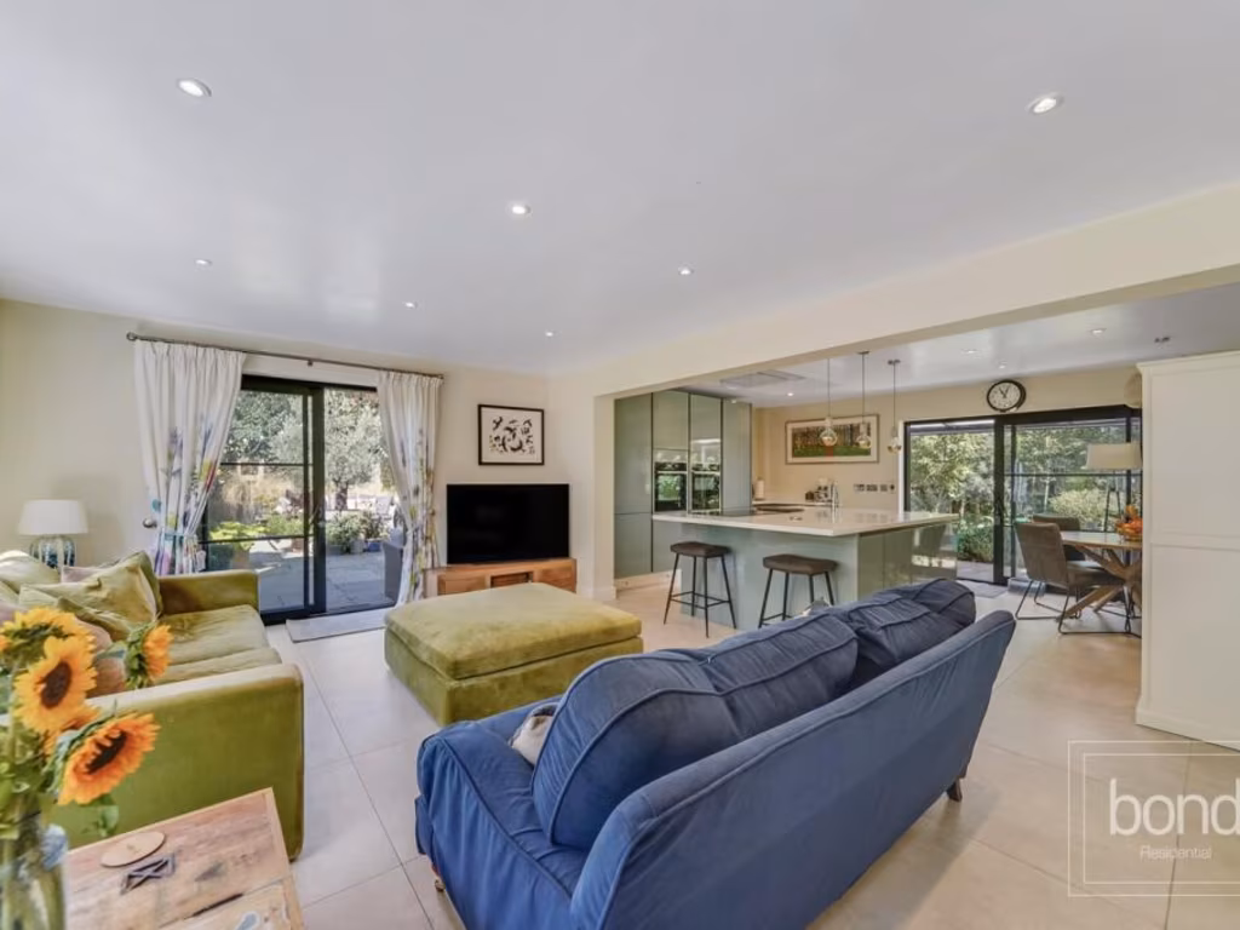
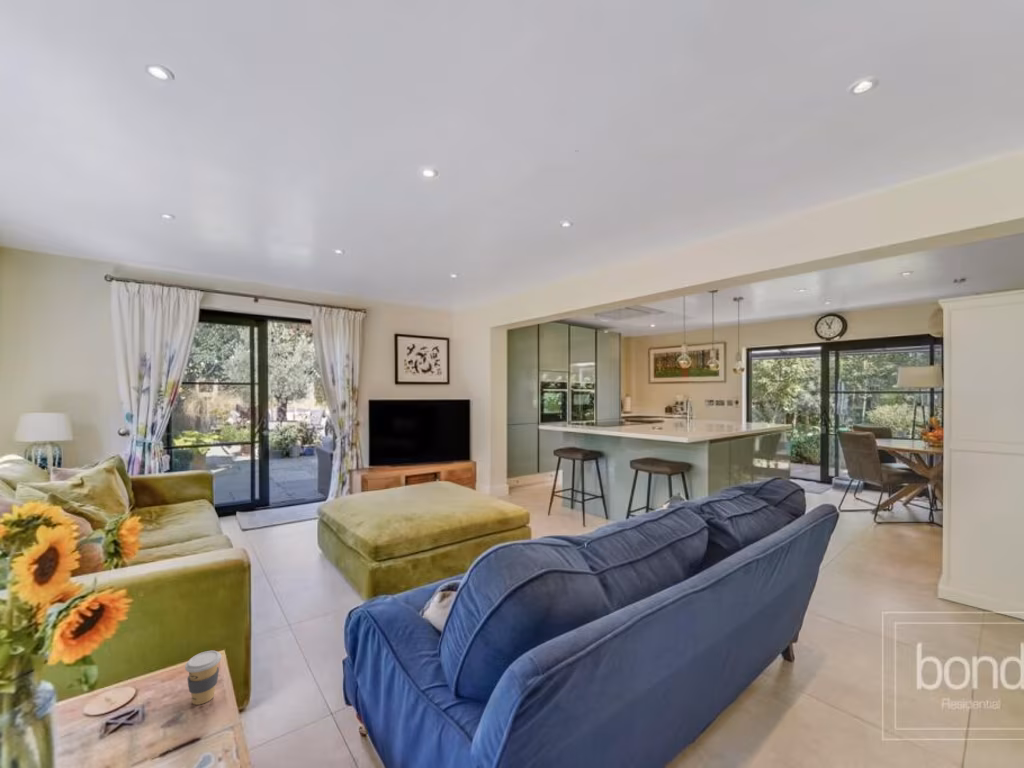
+ coffee cup (203, 678)
